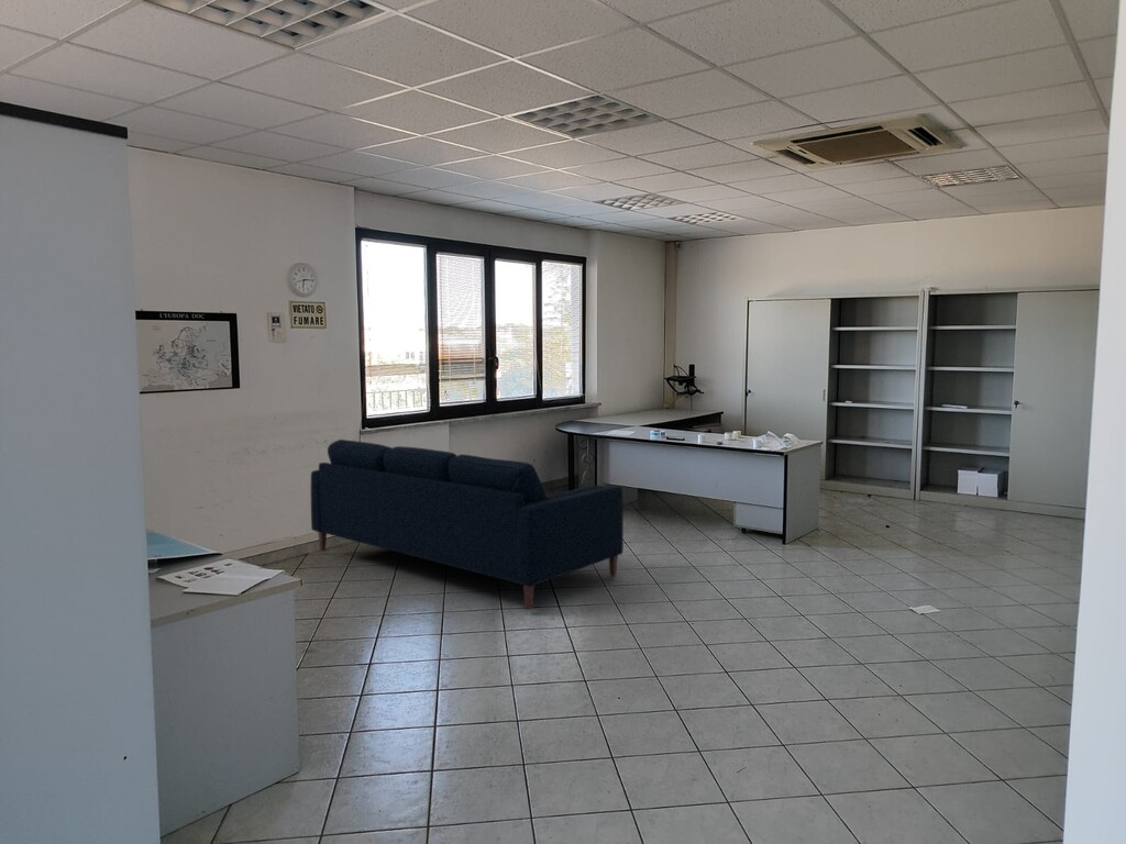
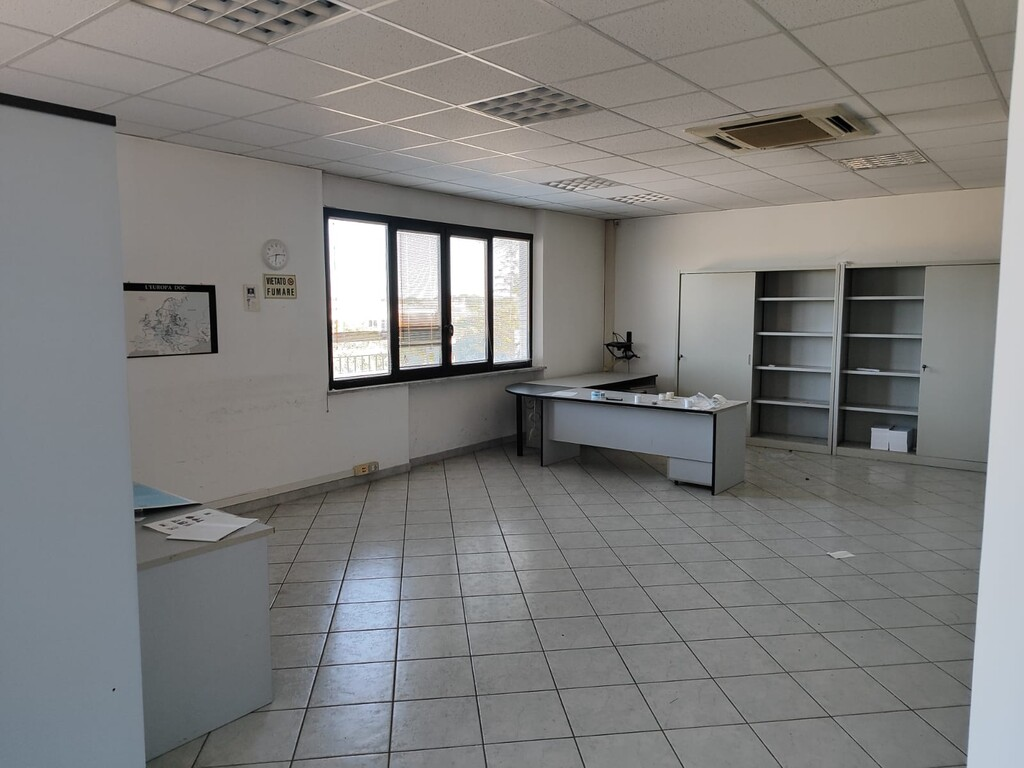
- sofa (492, 497)
